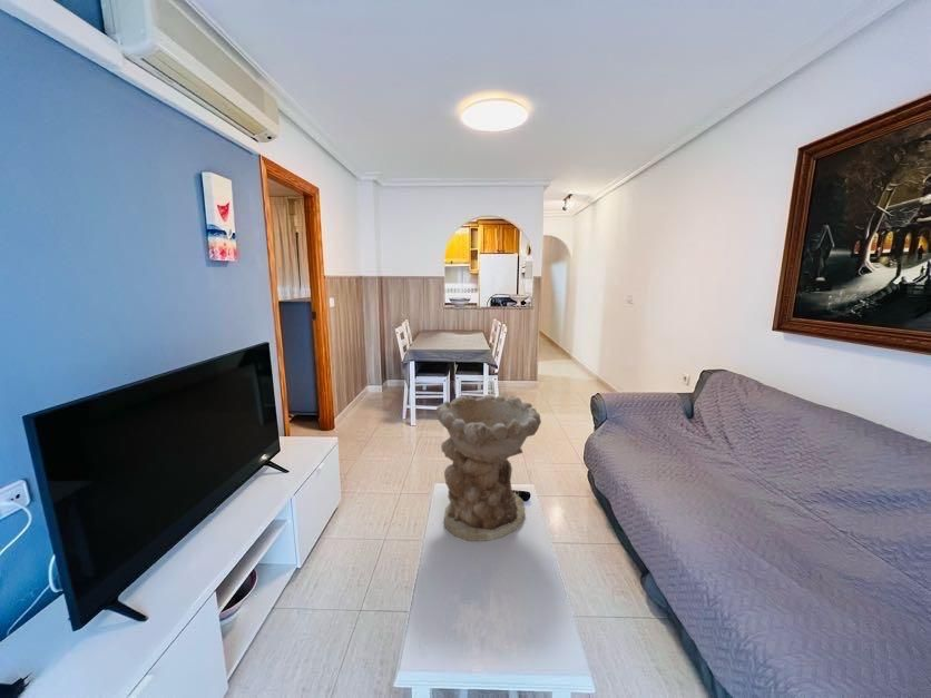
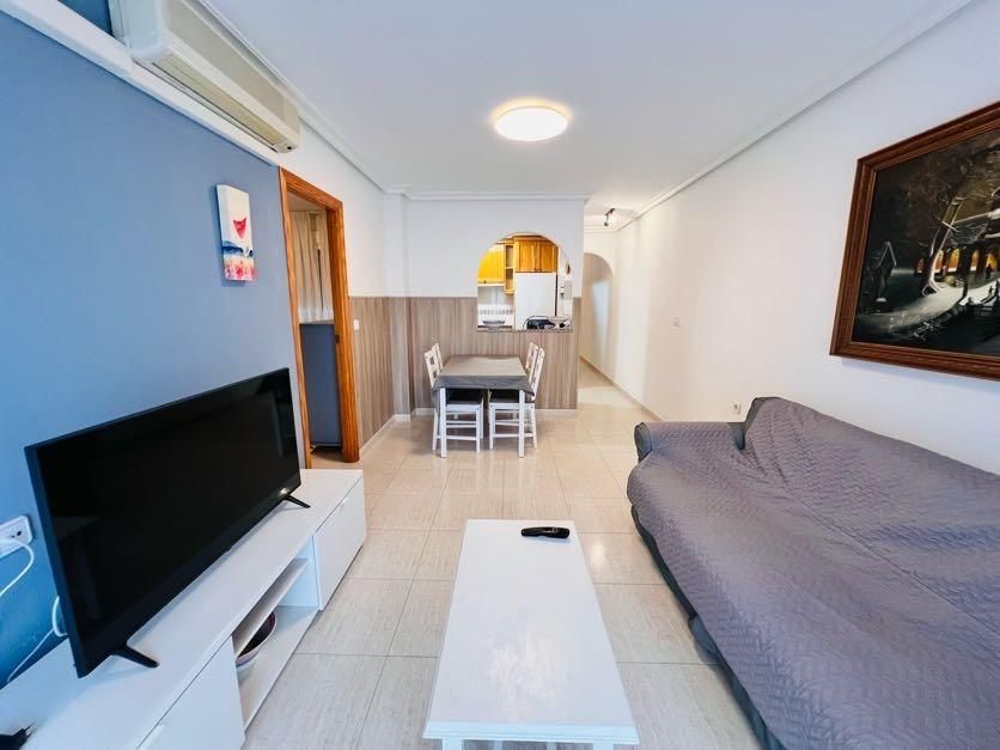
- decorative bowl (487, 461)
